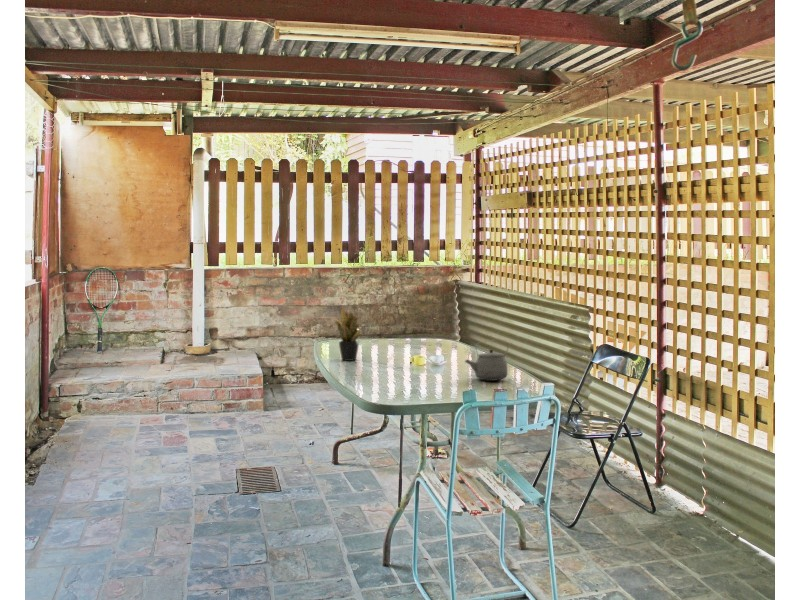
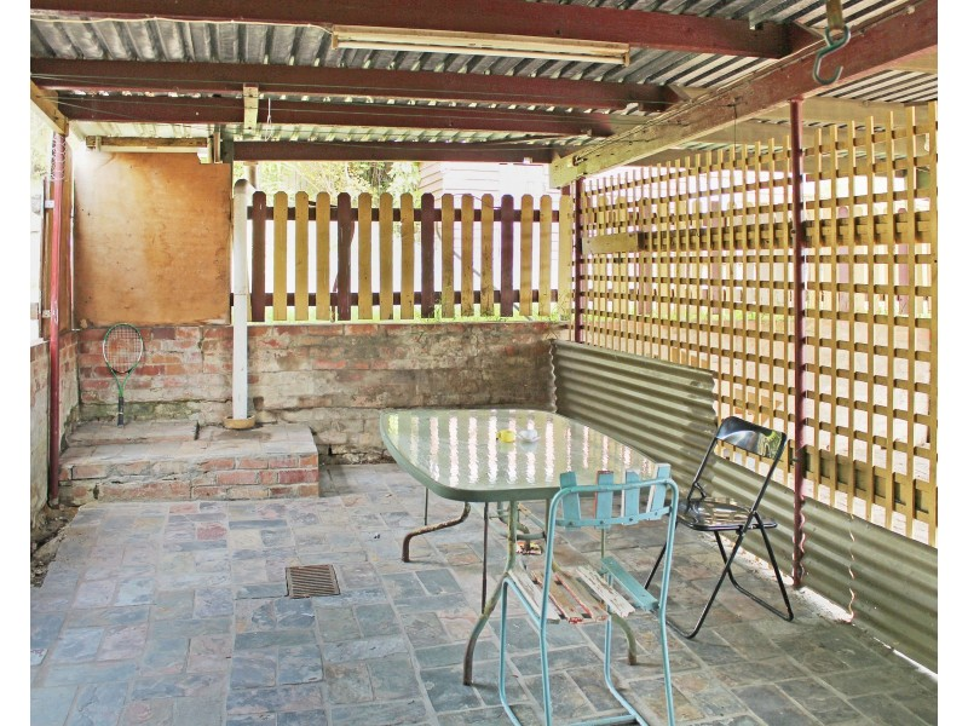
- potted plant (350, 332)
- tea kettle (486, 359)
